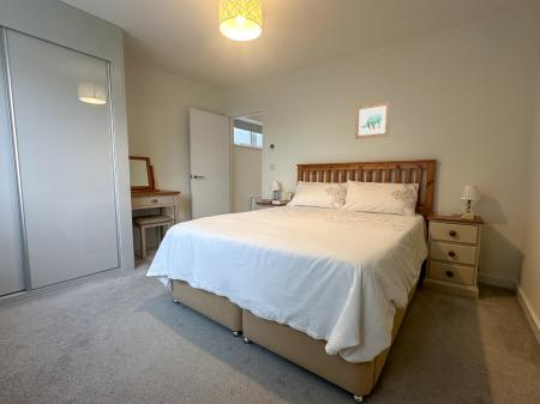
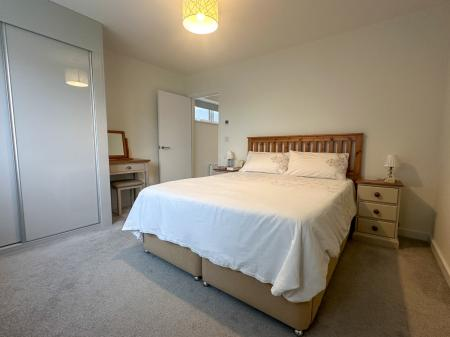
- wall art (372, 121)
